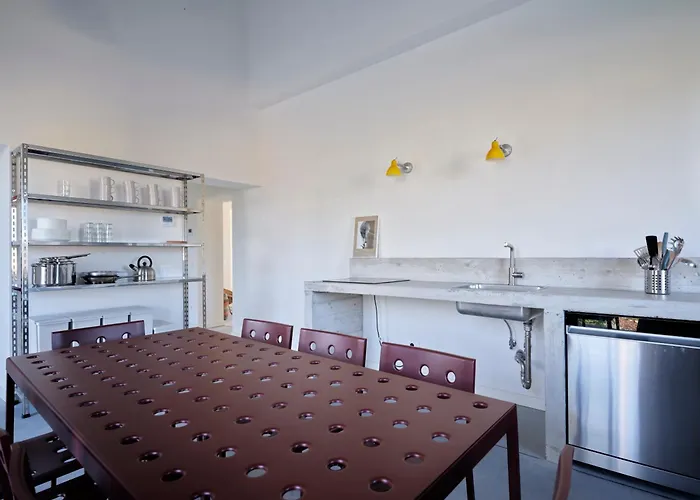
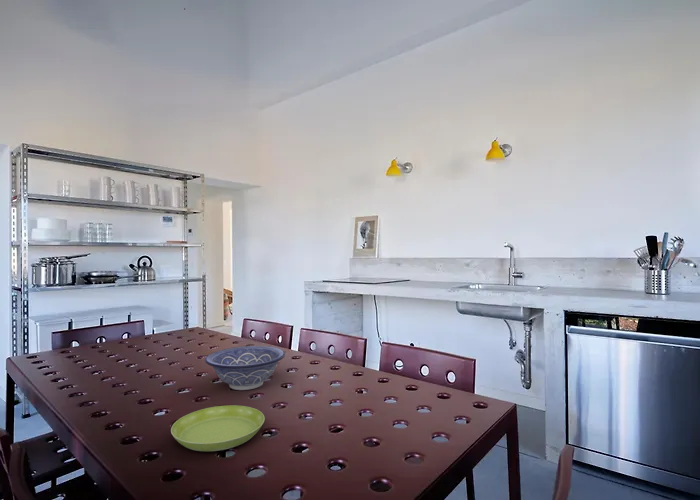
+ decorative bowl (246, 369)
+ saucer (219, 428)
